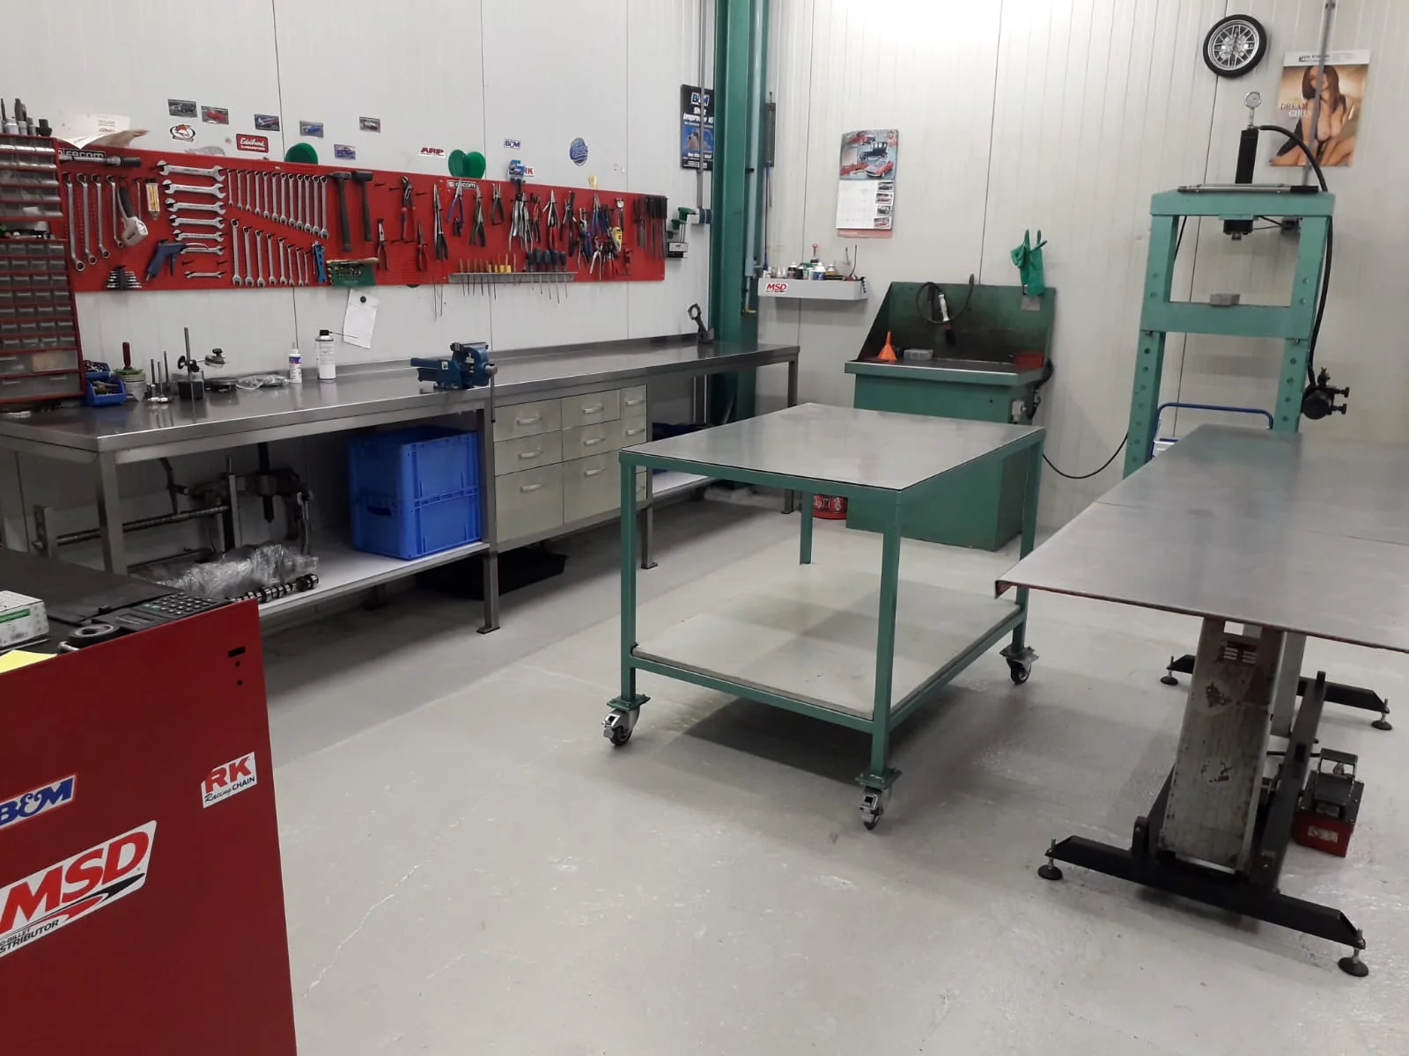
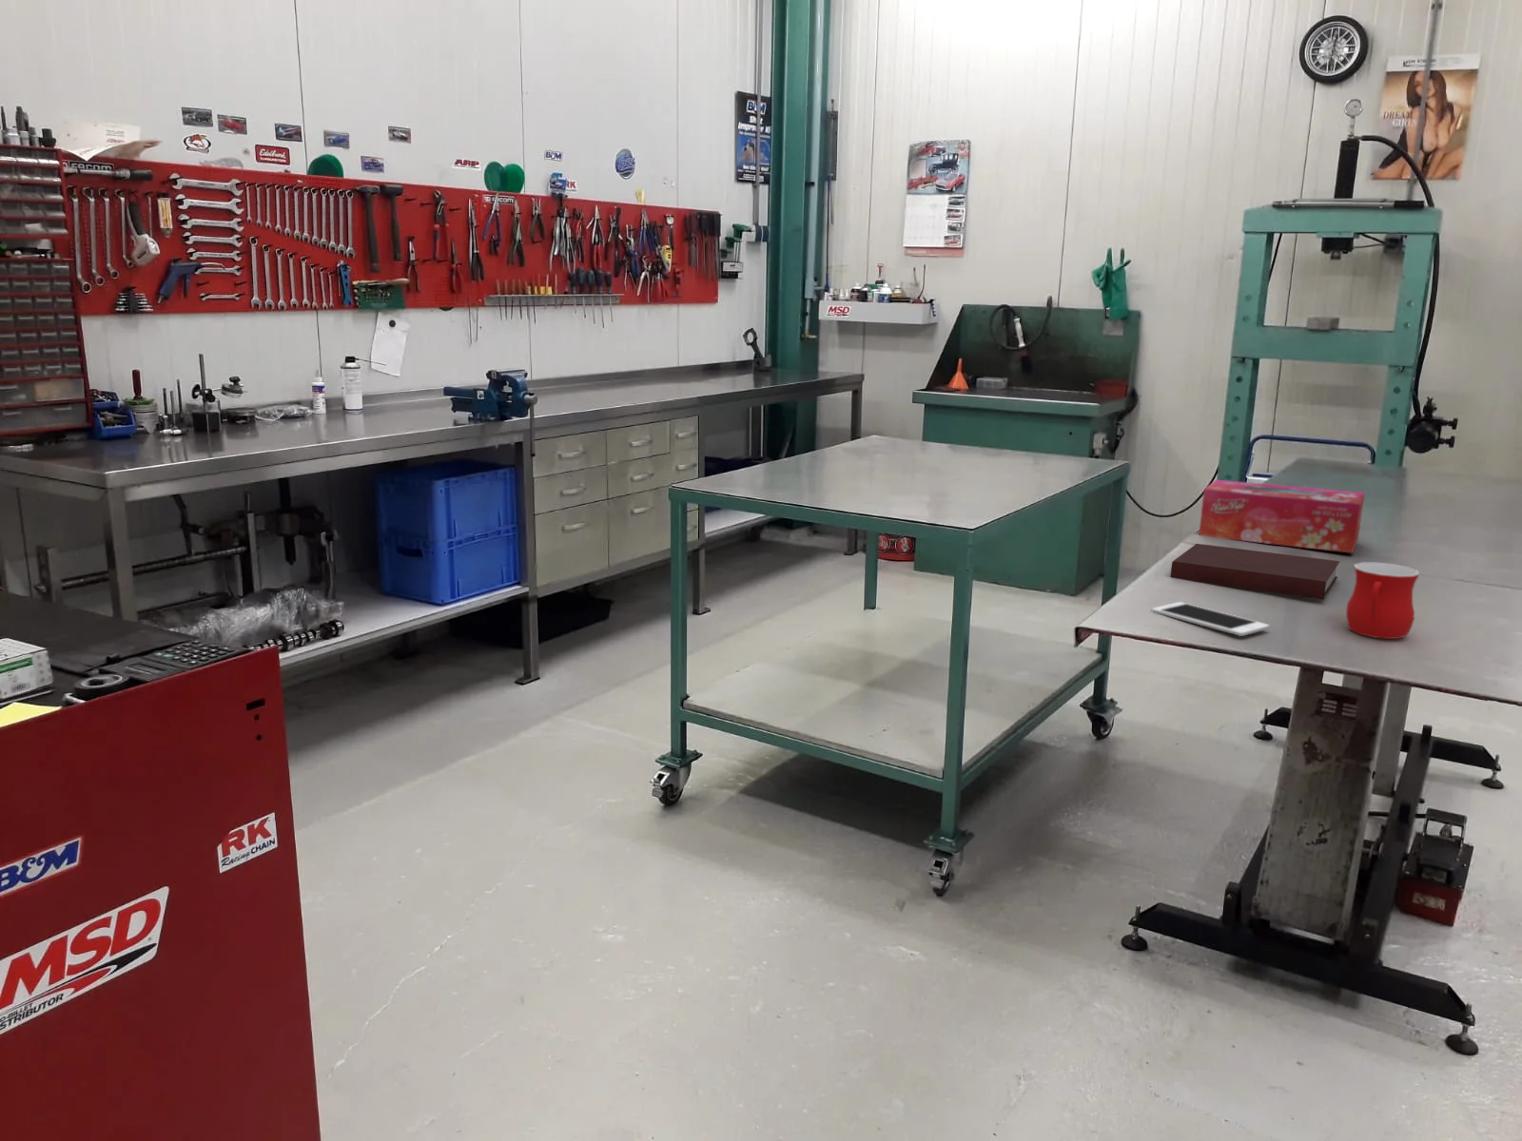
+ tissue box (1280, 514)
+ mug (1379, 602)
+ cell phone (1208, 618)
+ notebook (1255, 569)
